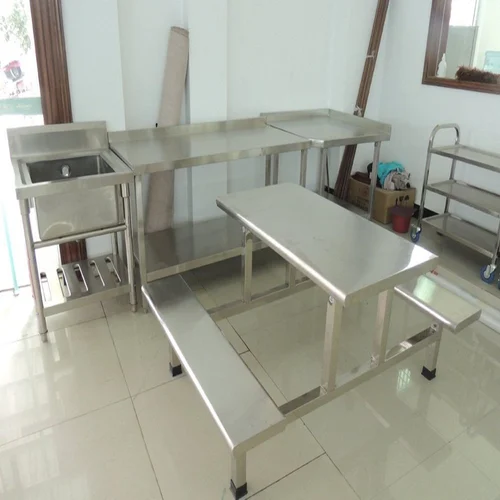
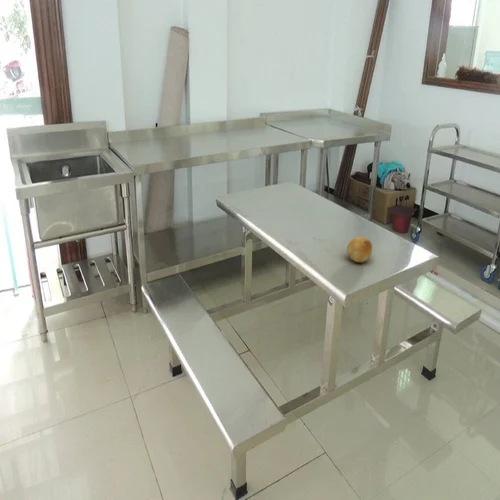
+ fruit (359, 249)
